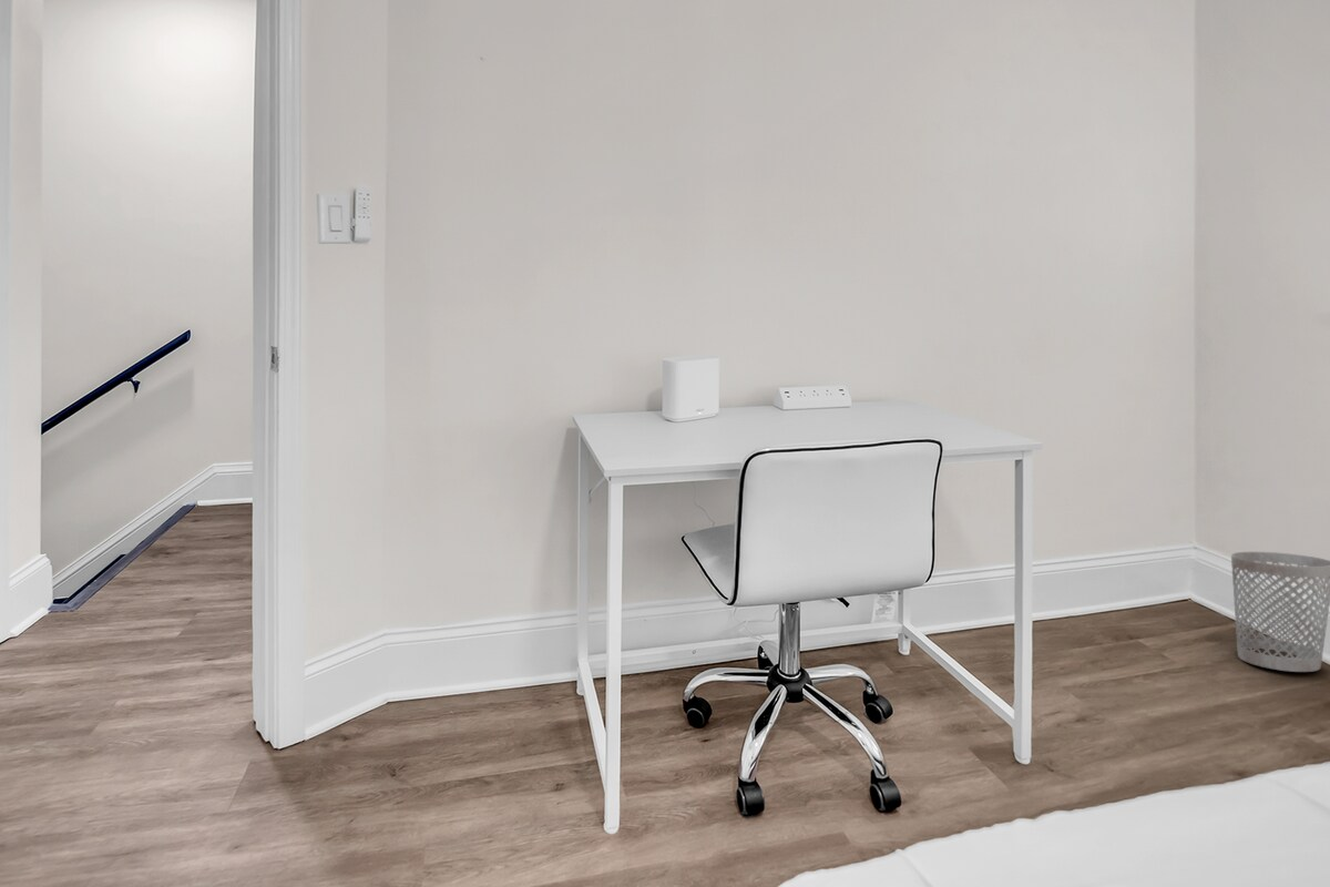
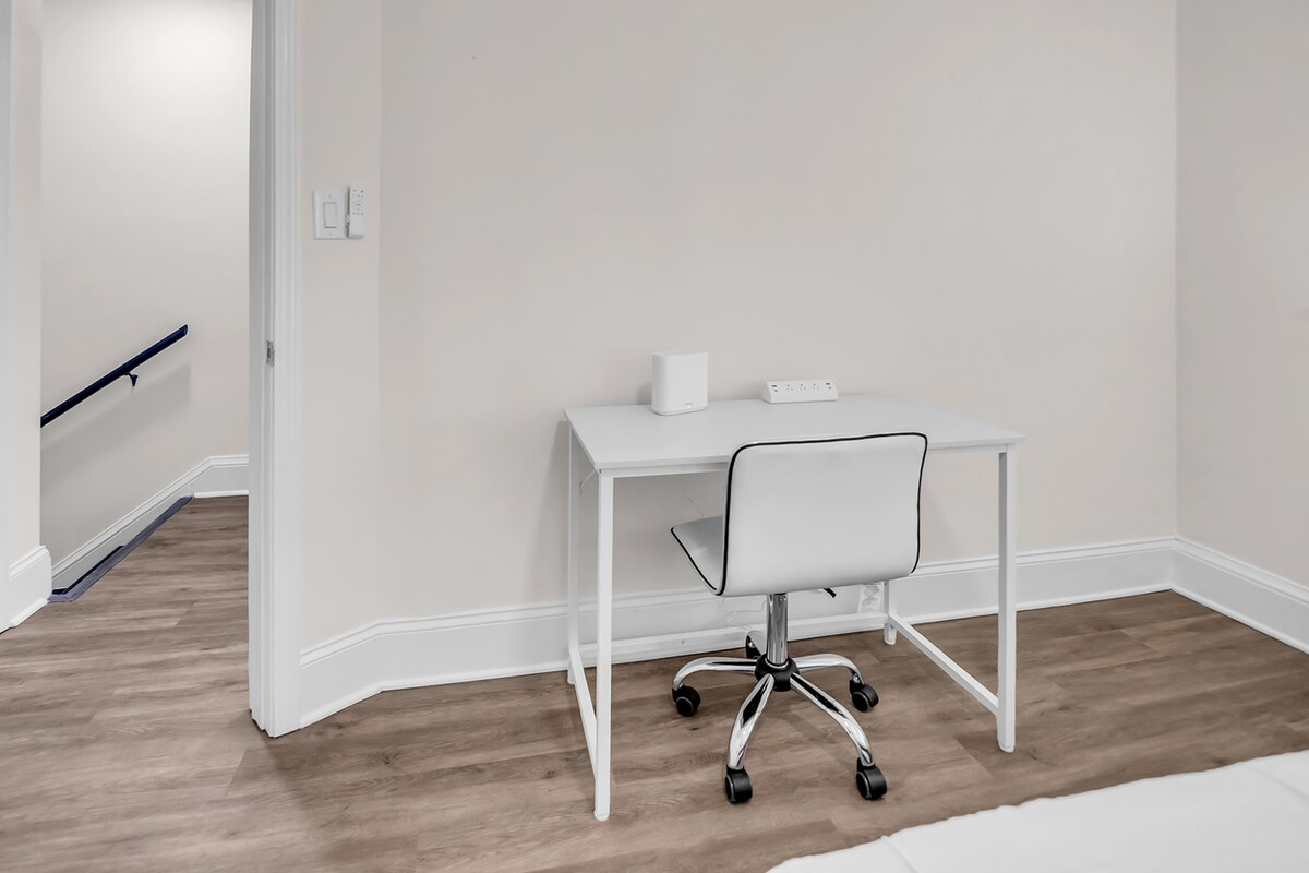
- wastebasket (1279, 610)
